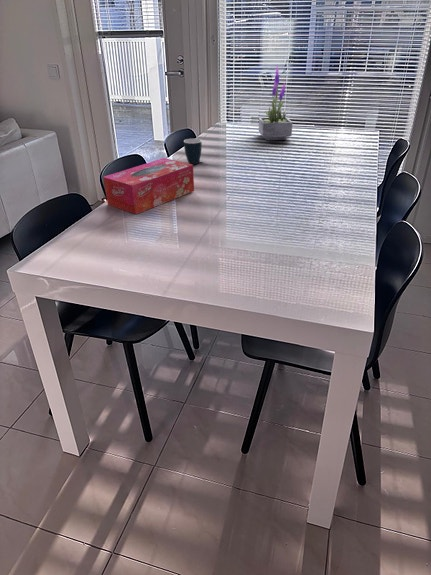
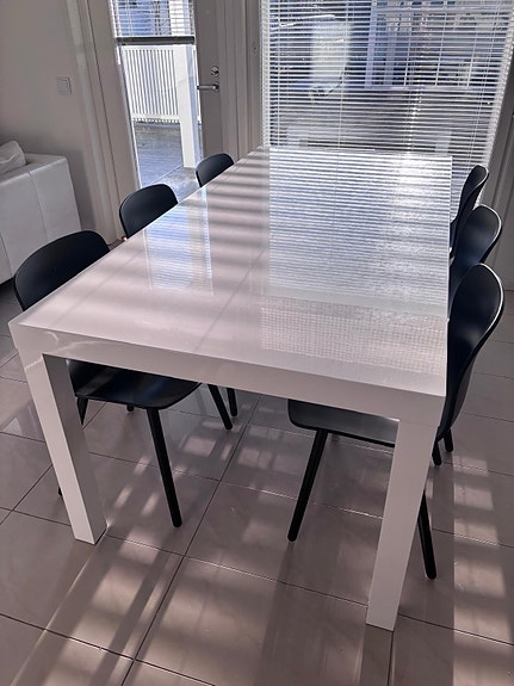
- potted plant (276, 102)
- mug (193, 151)
- tissue box (150, 184)
